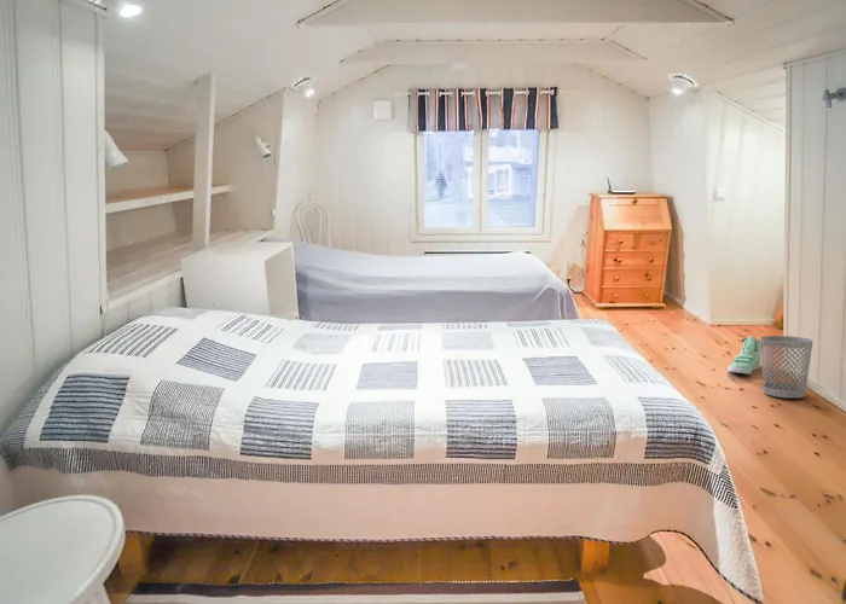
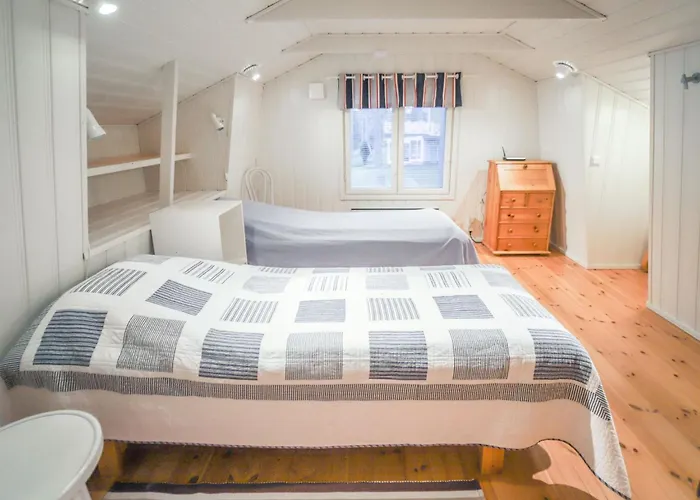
- sneaker (744, 354)
- wastebasket (784, 366)
